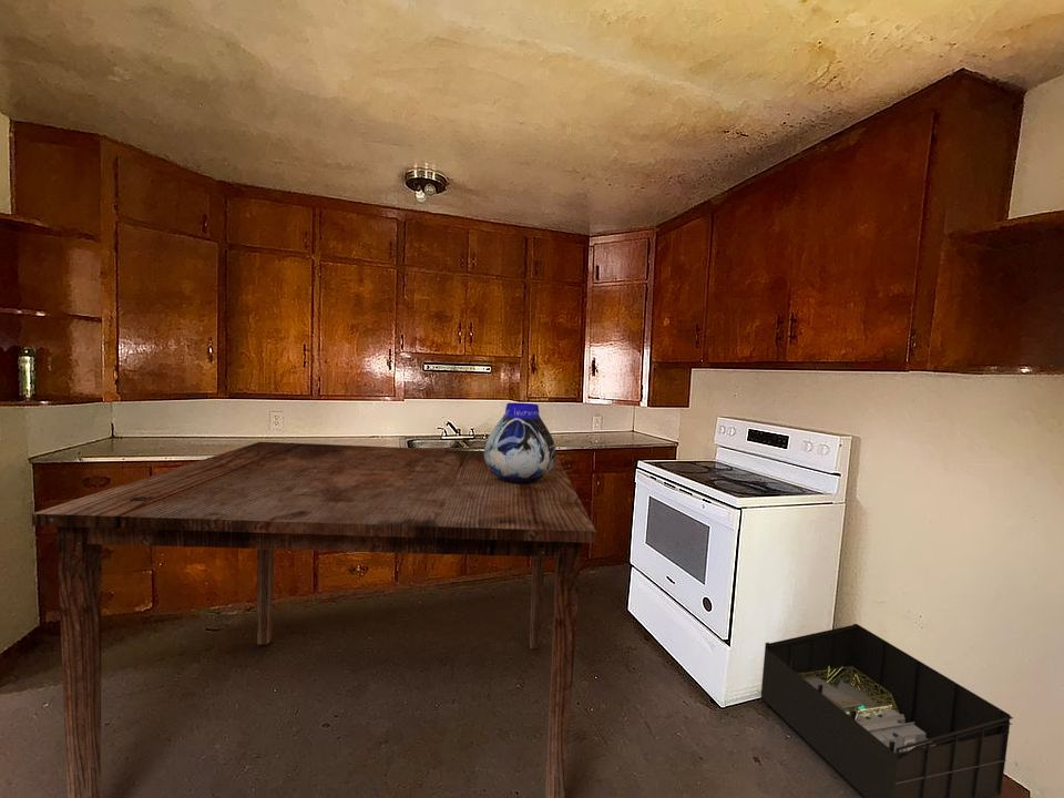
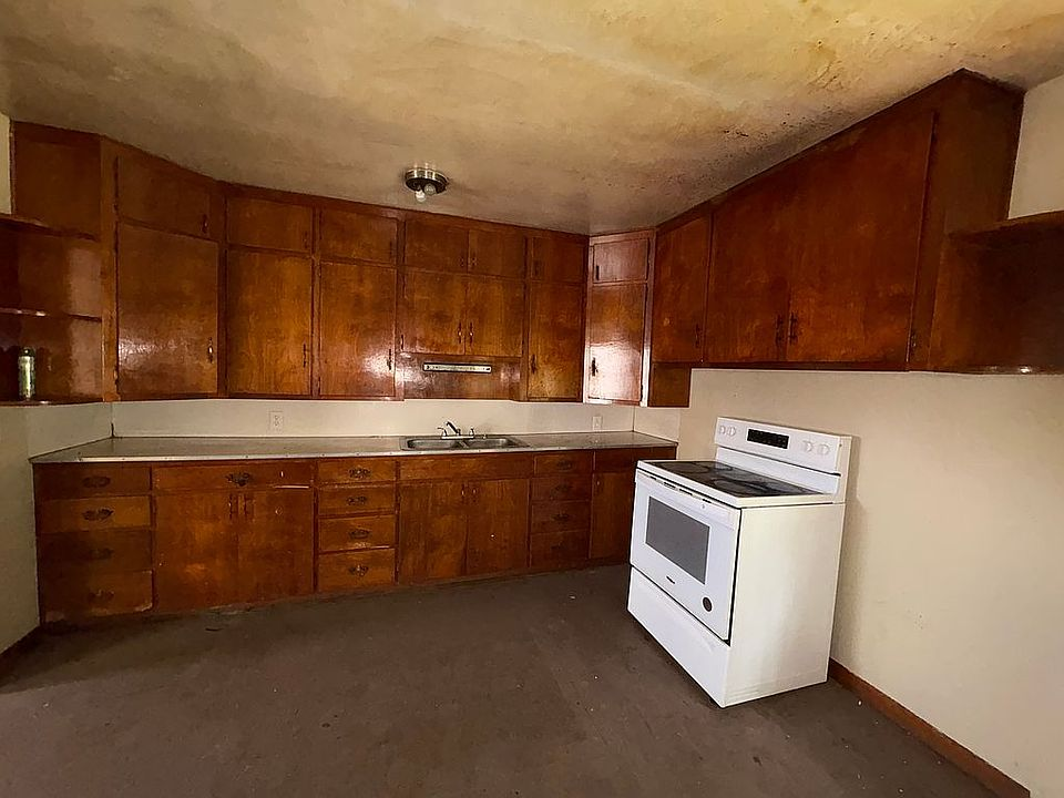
- dining table (381, 552)
- vase (520, 441)
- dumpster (870, 707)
